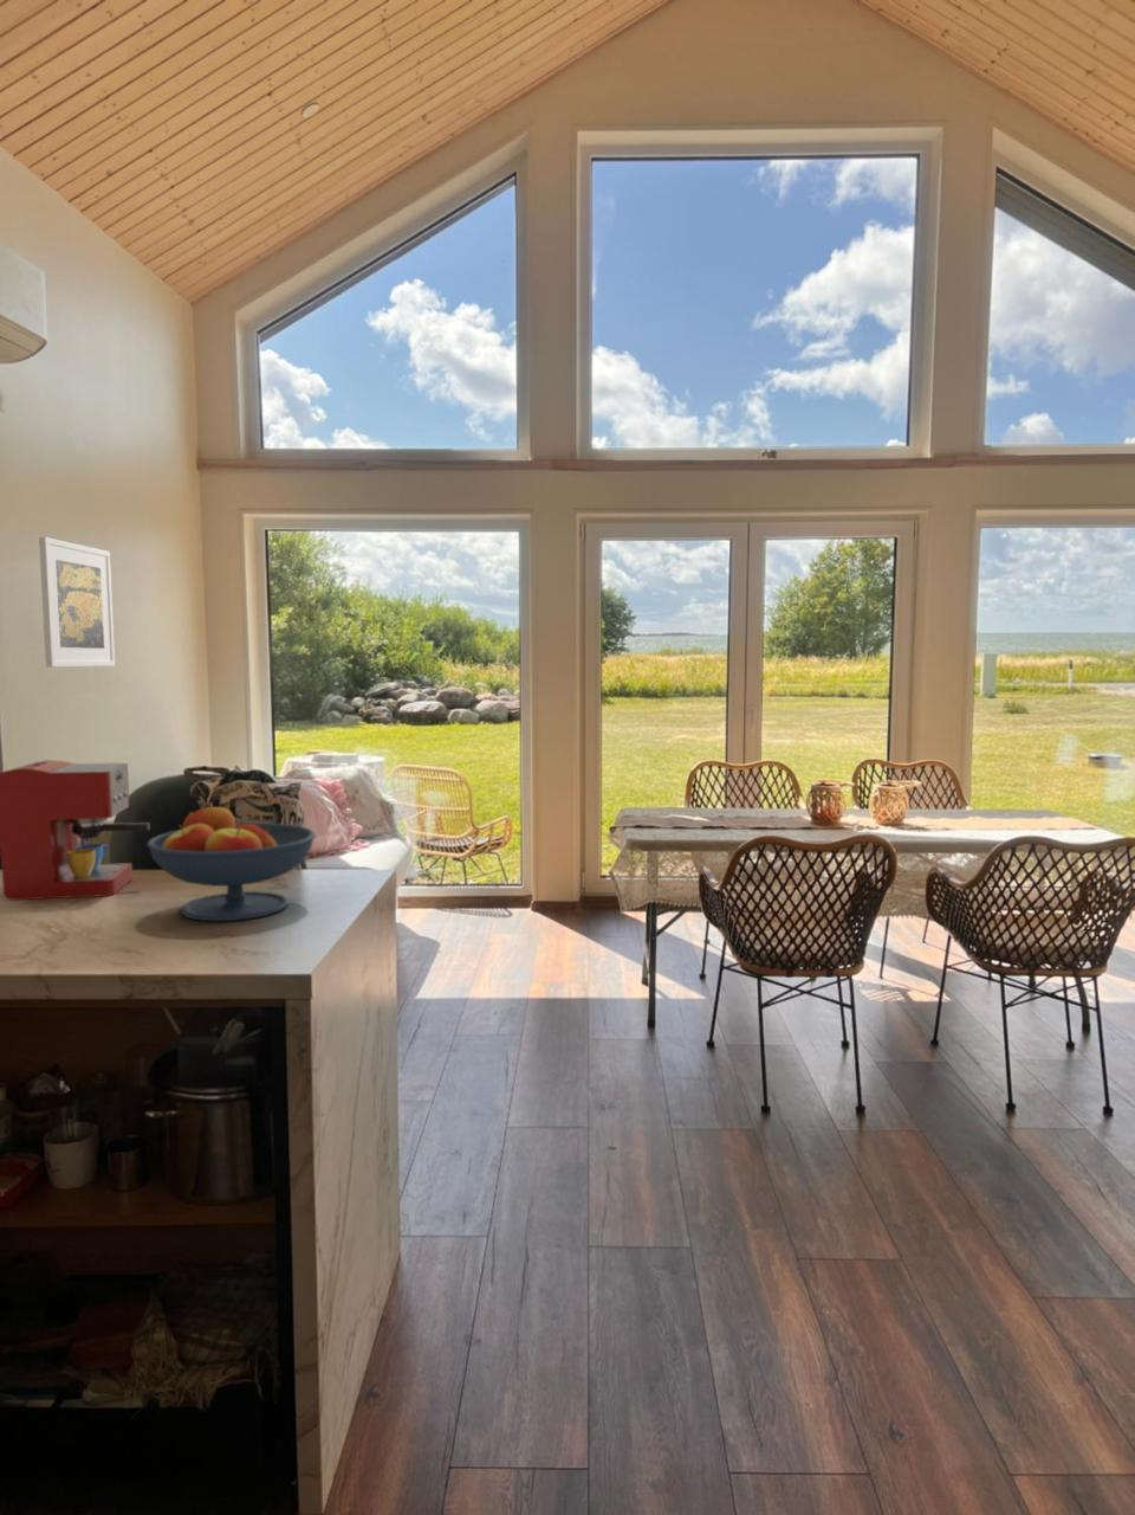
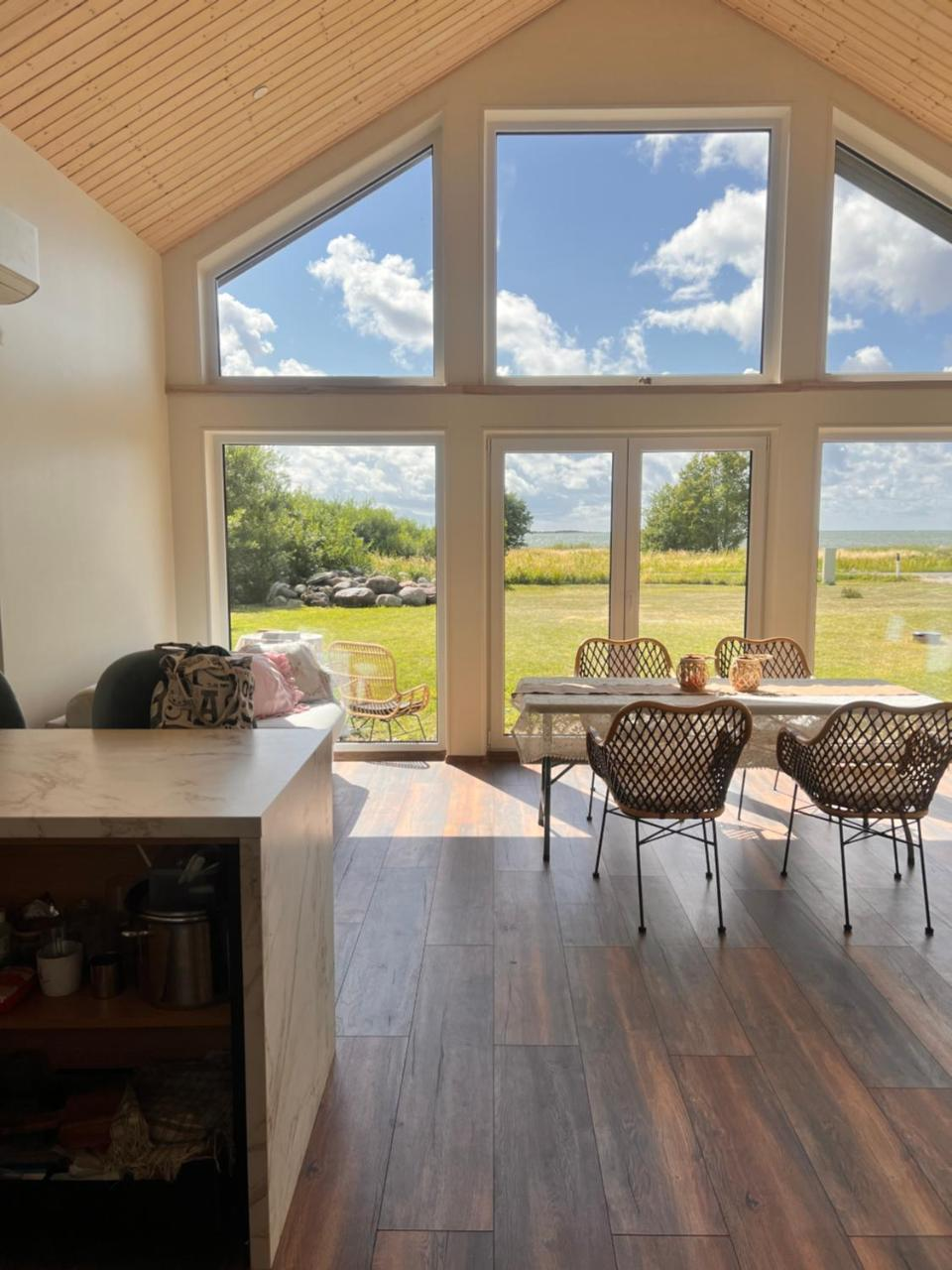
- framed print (79, 606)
- coffee maker (67, 827)
- fruit bowl (234, 859)
